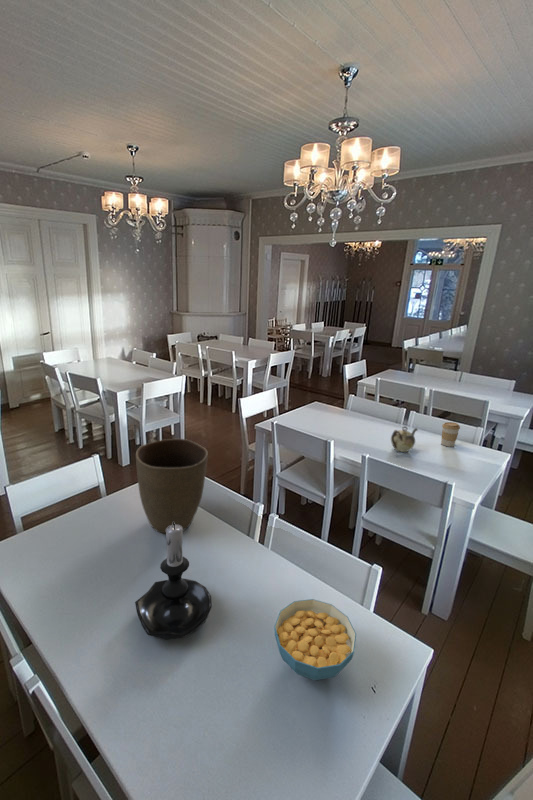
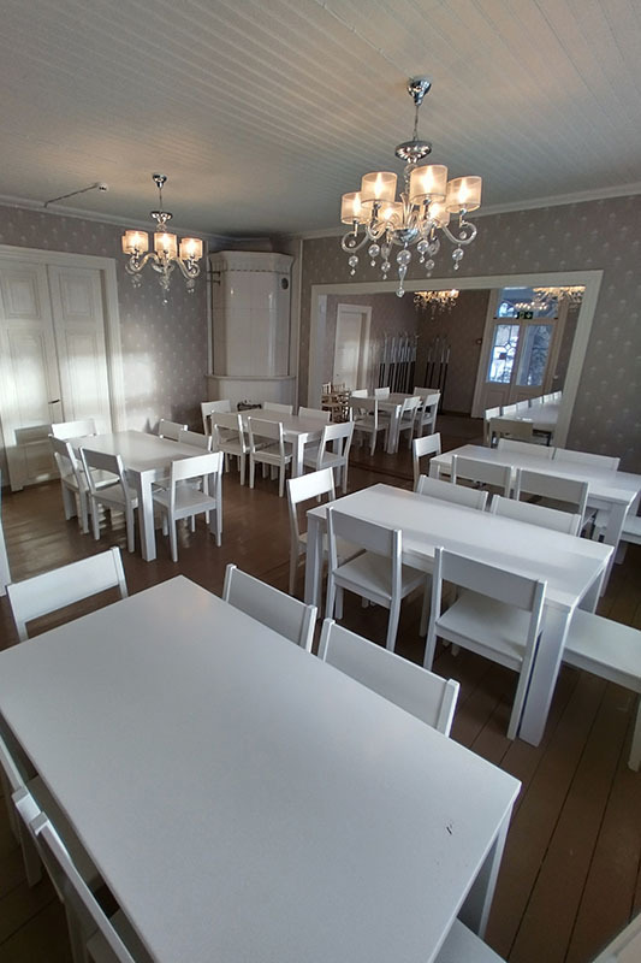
- vase (173, 487)
- teapot (404, 437)
- cereal bowl (313, 645)
- coffee cup (449, 433)
- candle holder (172, 570)
